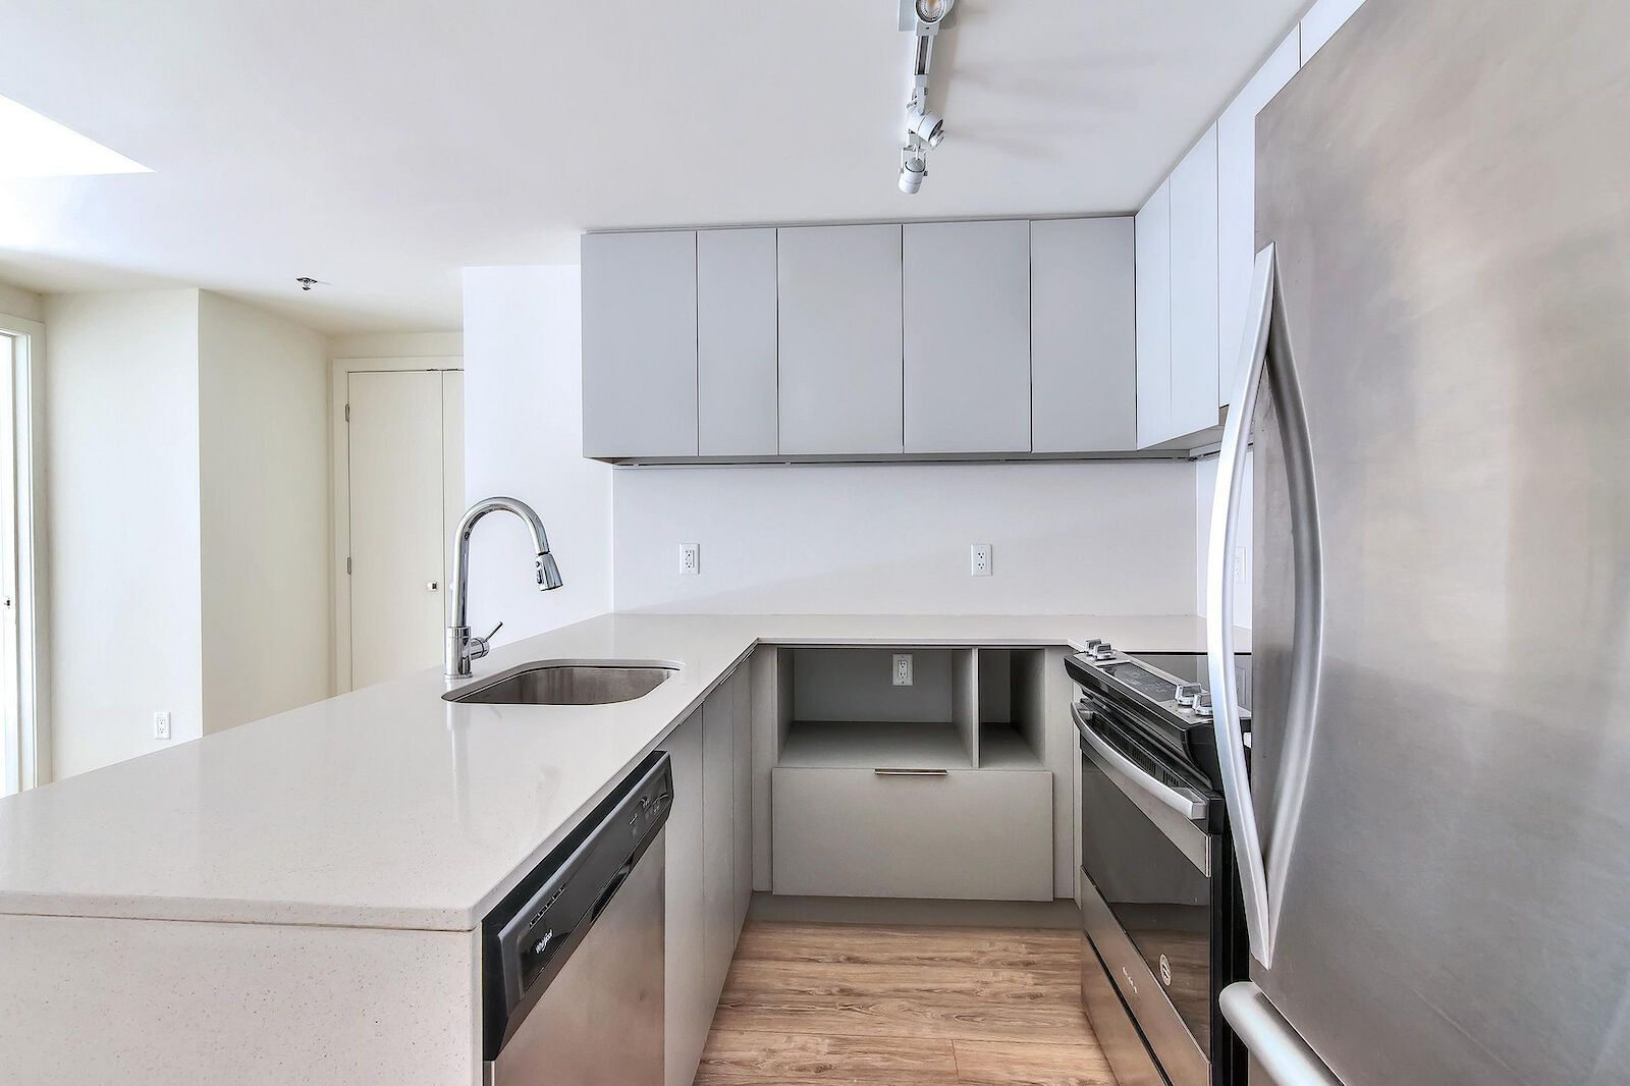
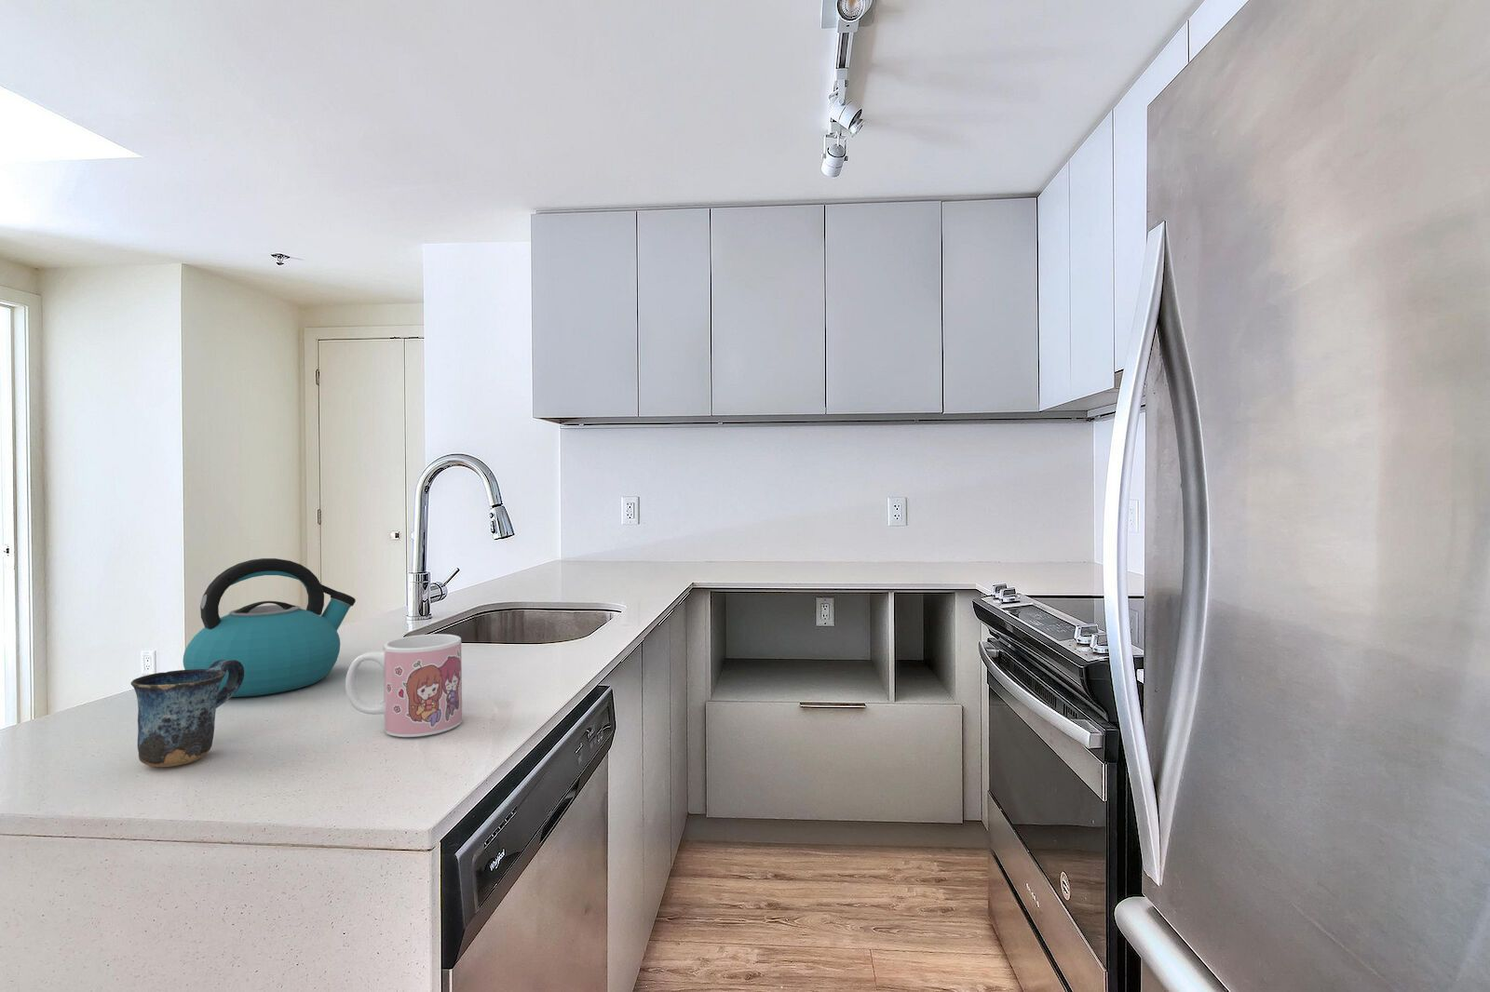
+ mug (410, 683)
+ mug (196, 711)
+ kettle (276, 619)
